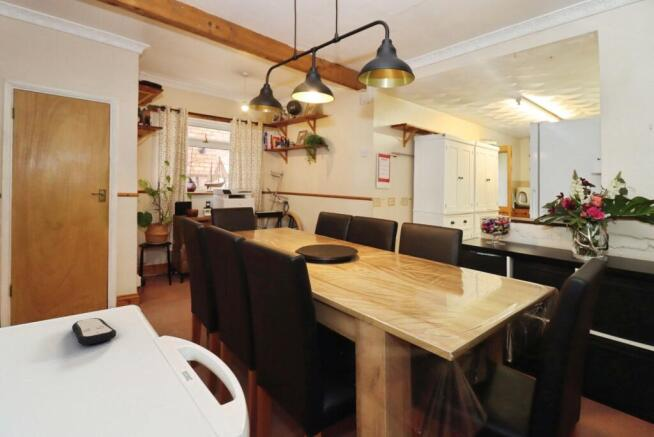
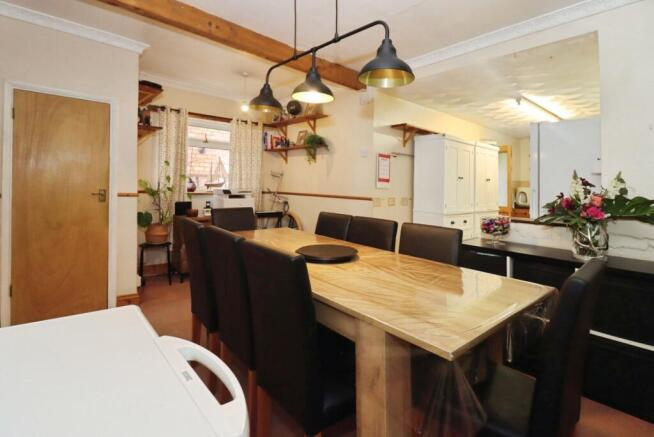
- remote control (92, 329)
